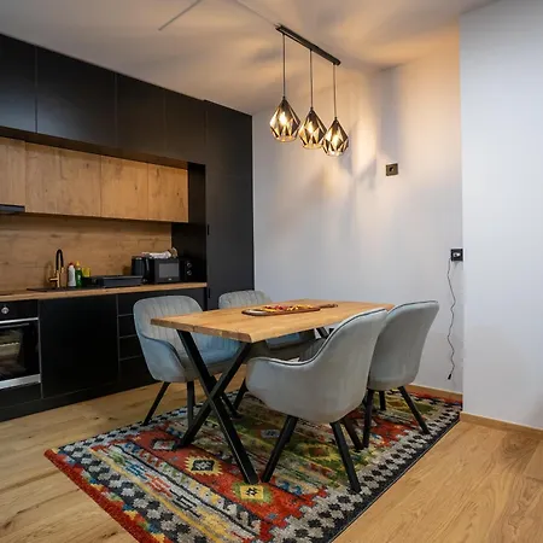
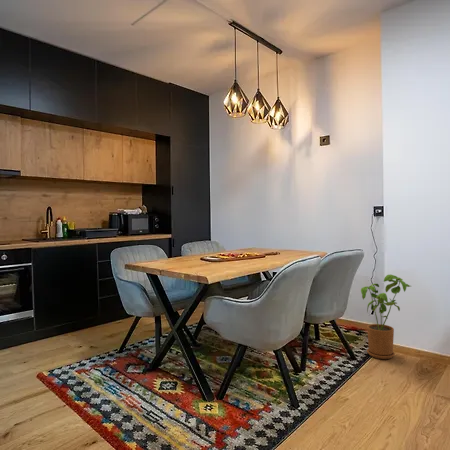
+ house plant (381, 316)
